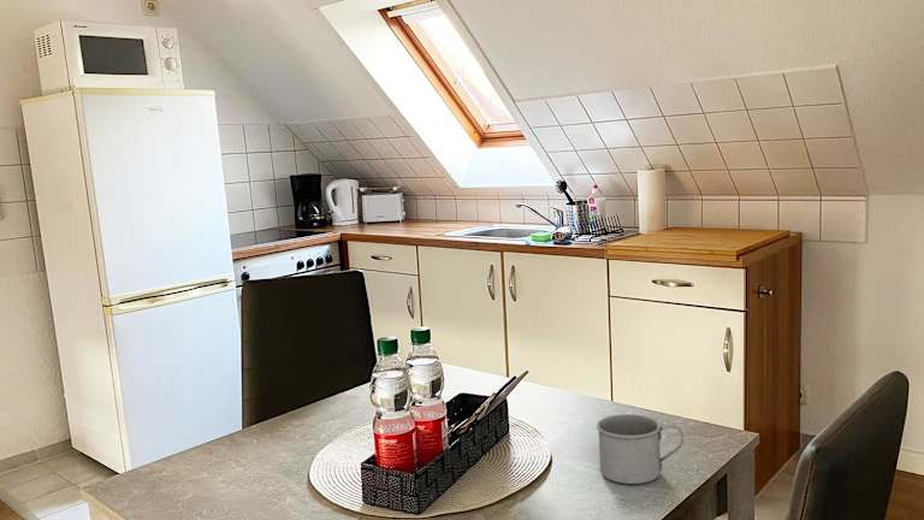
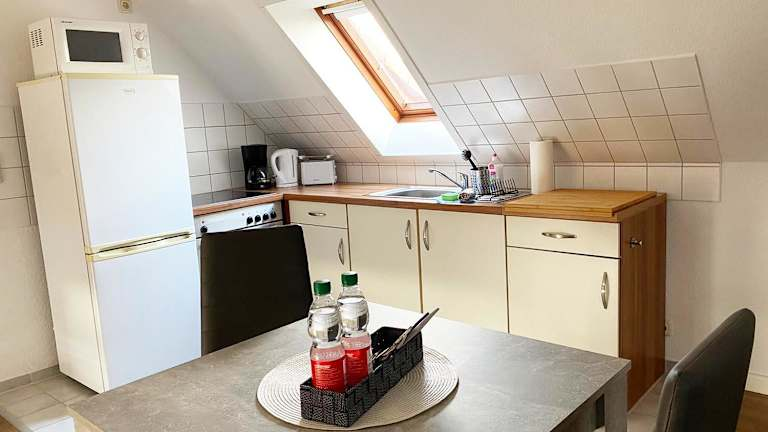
- mug (634, 447)
